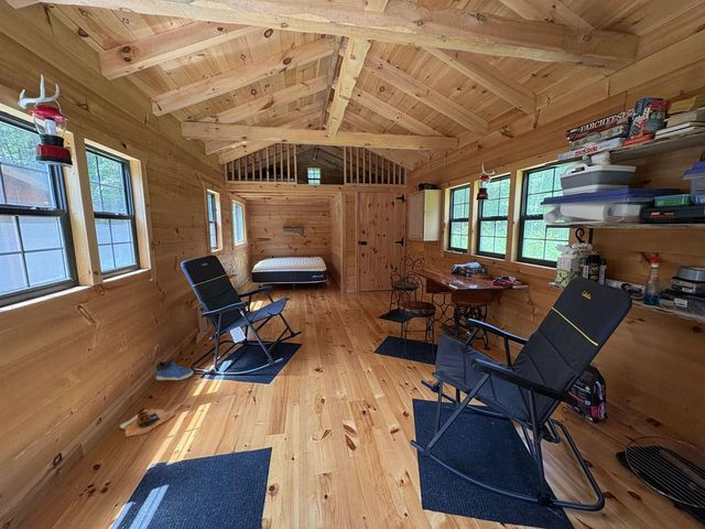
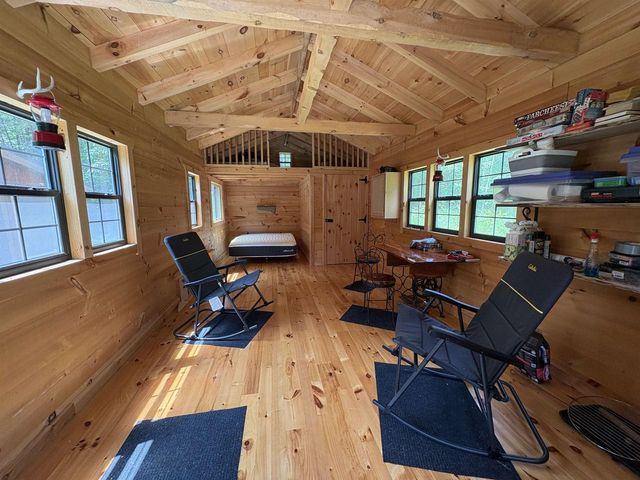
- sneaker (174, 368)
- boots (147, 414)
